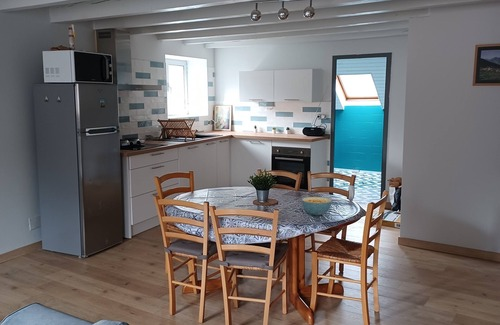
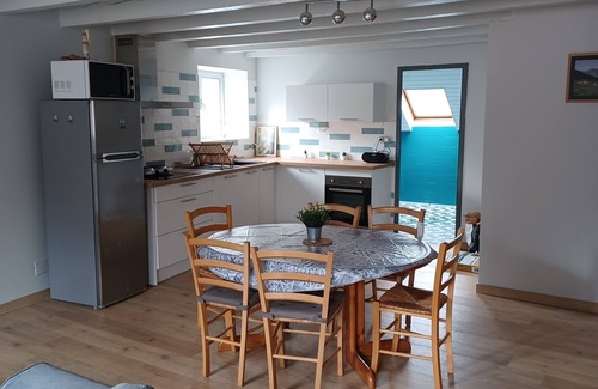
- cereal bowl (316, 207)
